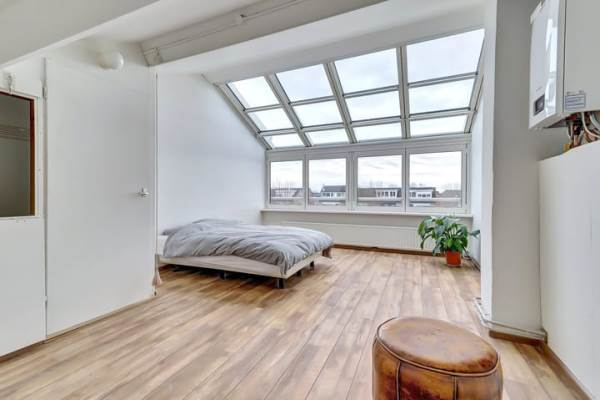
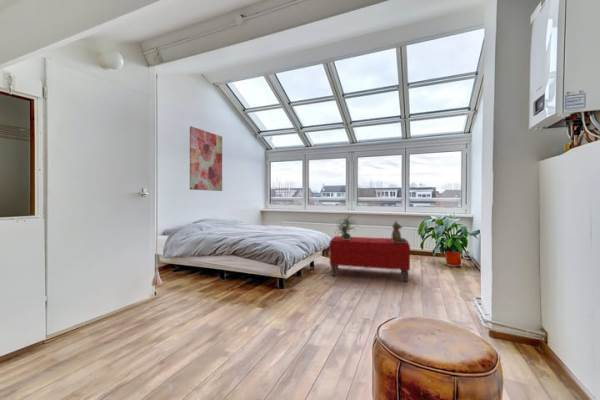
+ bench (368, 257)
+ stuffed bear (399, 231)
+ wall art (207, 161)
+ potted plant (346, 227)
